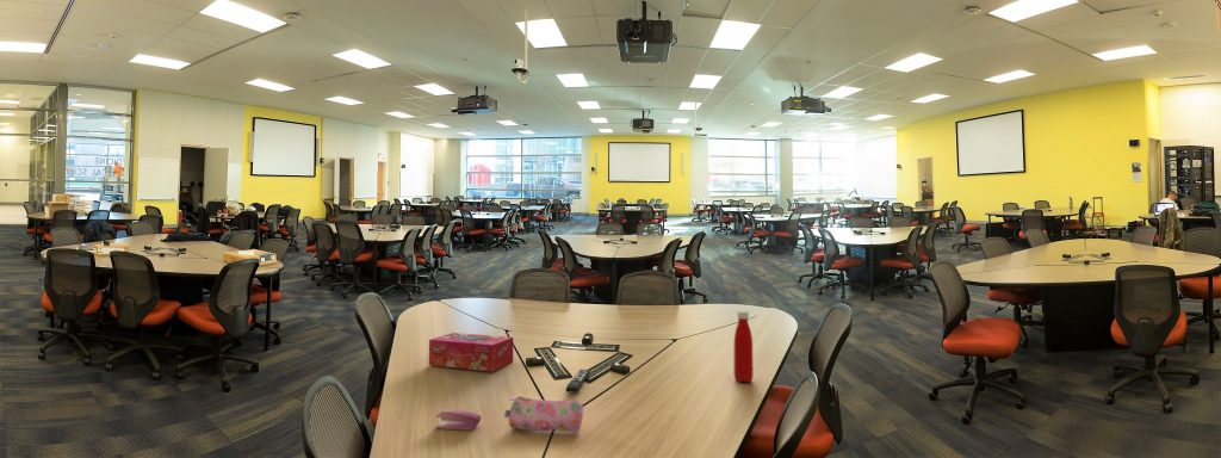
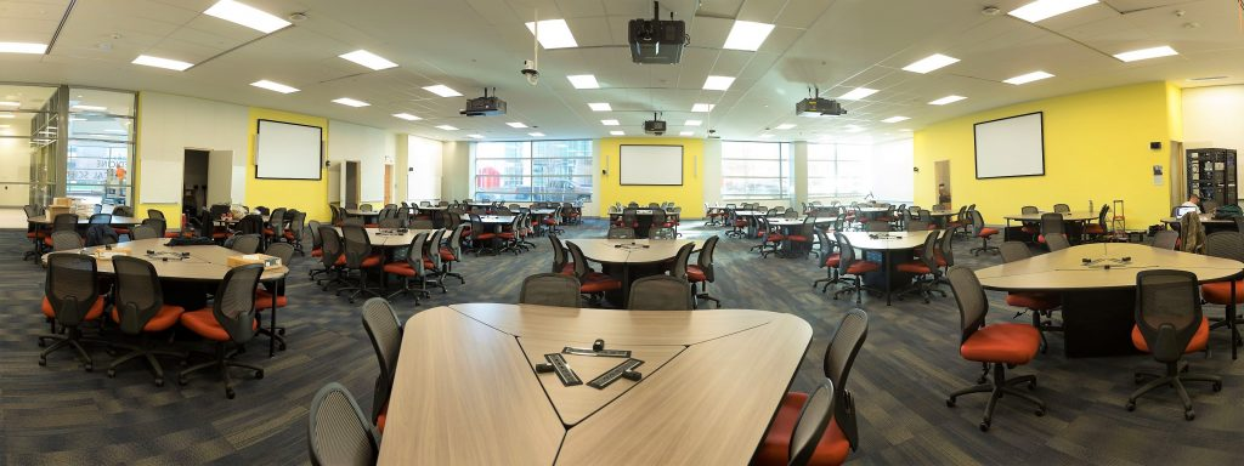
- bottle (743, 346)
- stapler (458, 419)
- remote control (578, 379)
- tissue box (471, 351)
- pencil case (545, 414)
